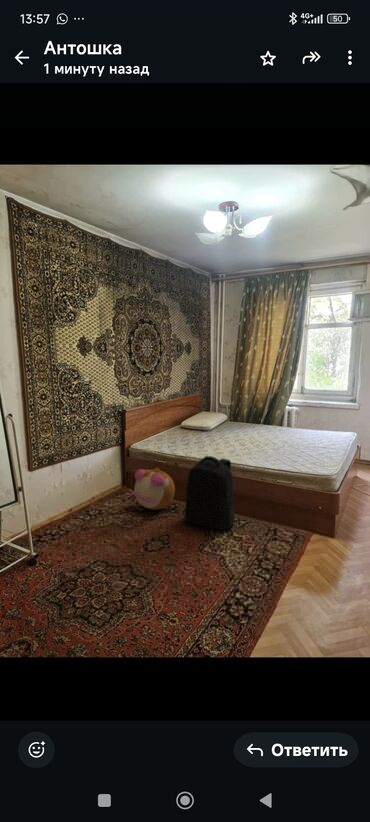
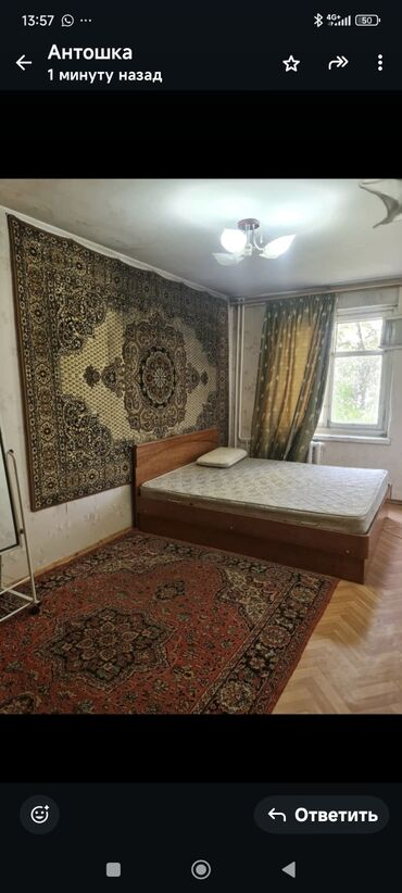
- plush toy (154, 488)
- backpack (212, 488)
